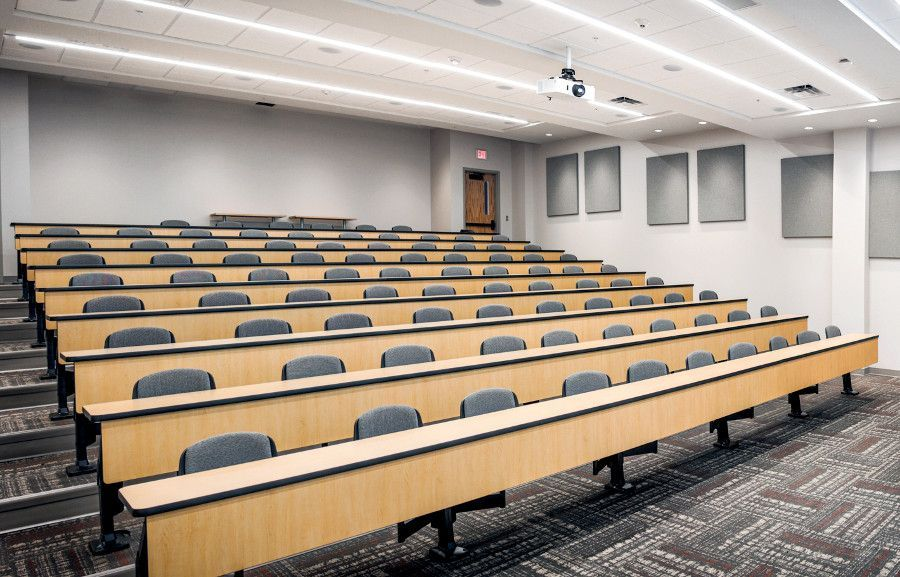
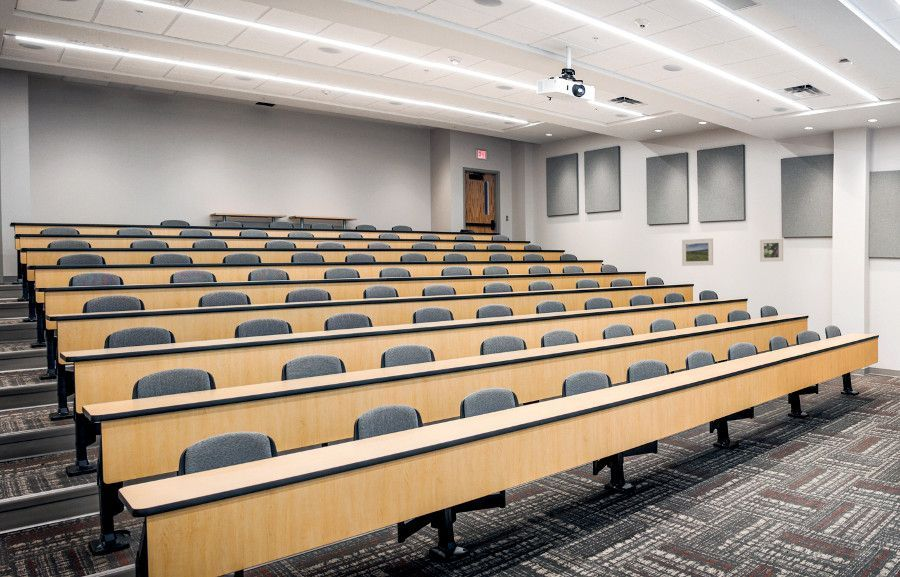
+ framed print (697, 252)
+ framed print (771, 250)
